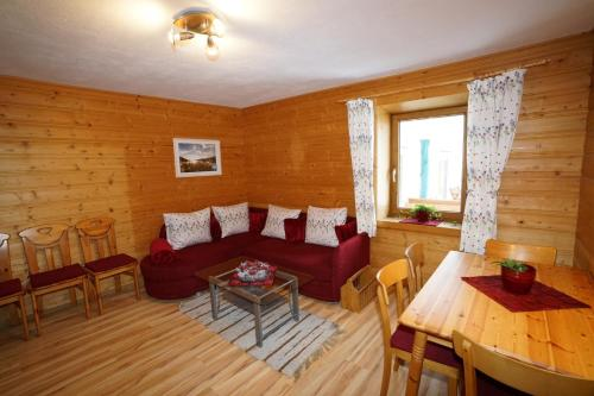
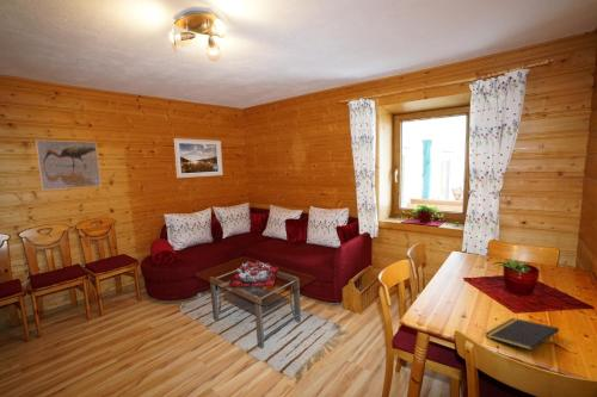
+ notepad (521, 331)
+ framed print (70, 165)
